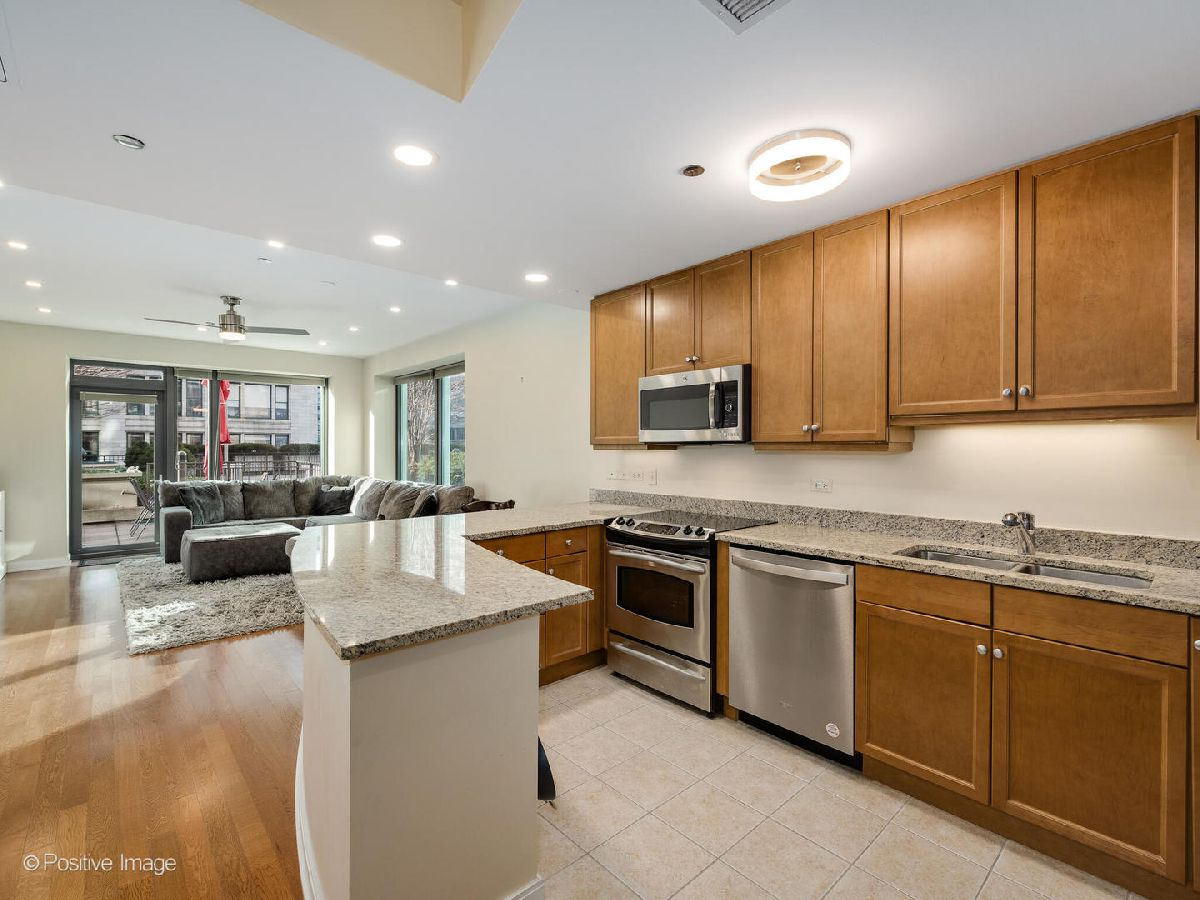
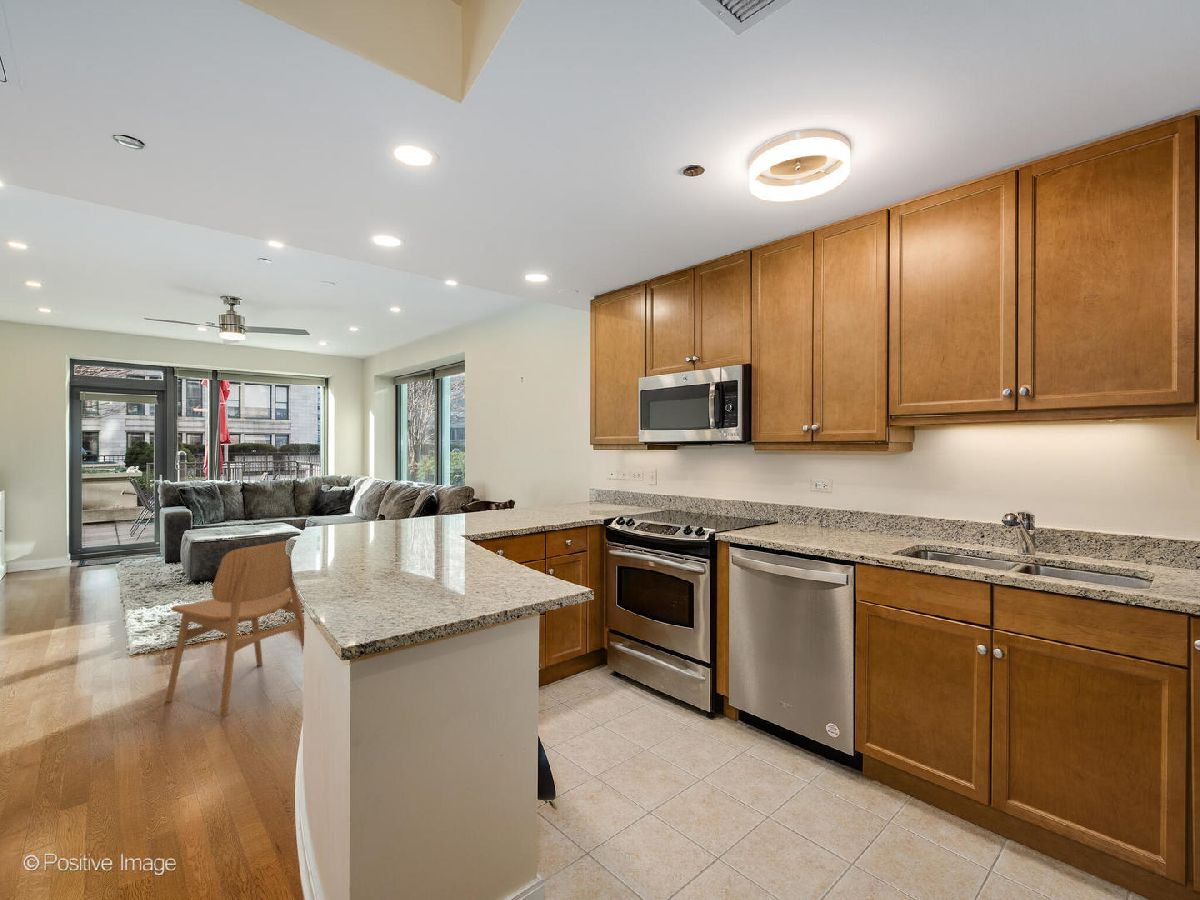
+ dining chair (243, 614)
